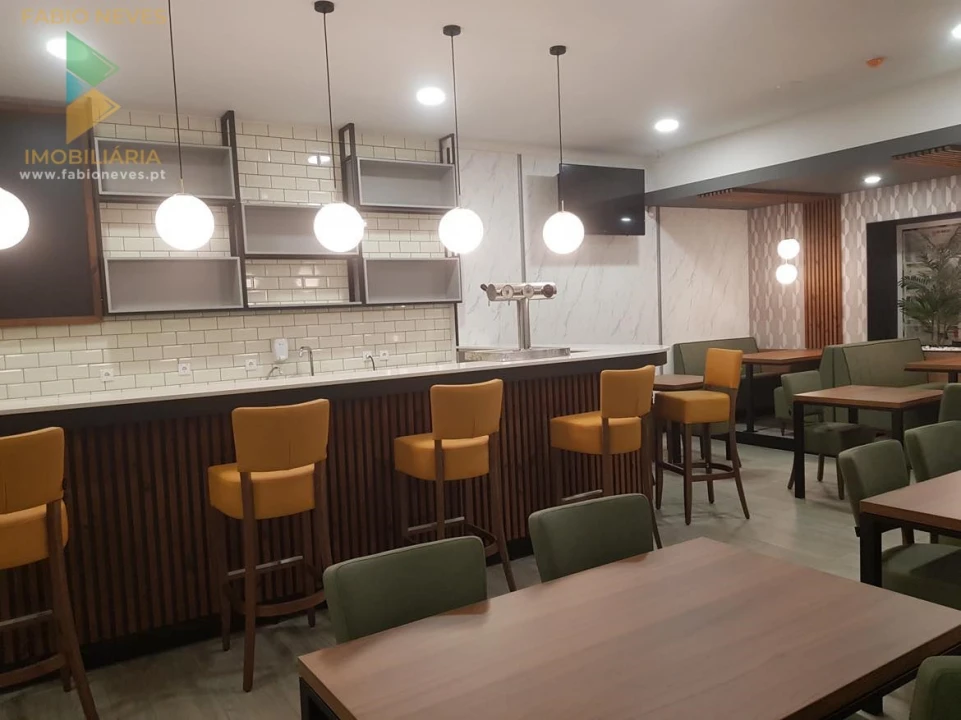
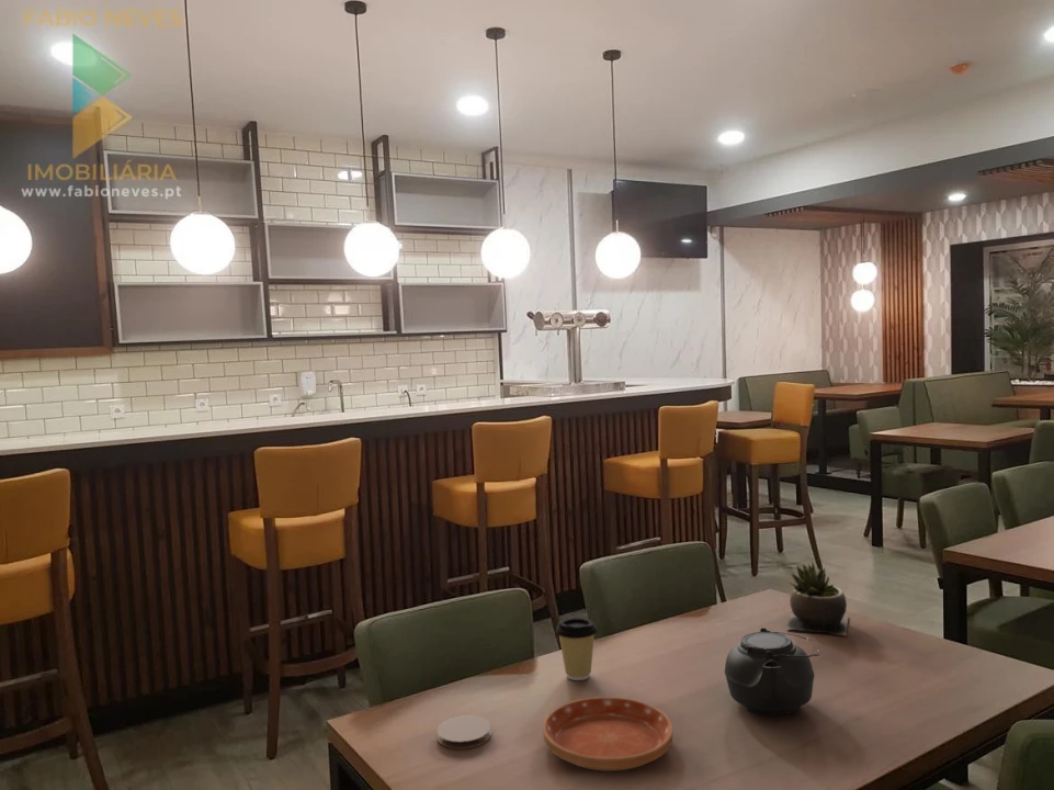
+ saucer (608, 734)
+ coffee cup (577, 648)
+ coaster (464, 731)
+ succulent plant (816, 592)
+ teapot (769, 675)
